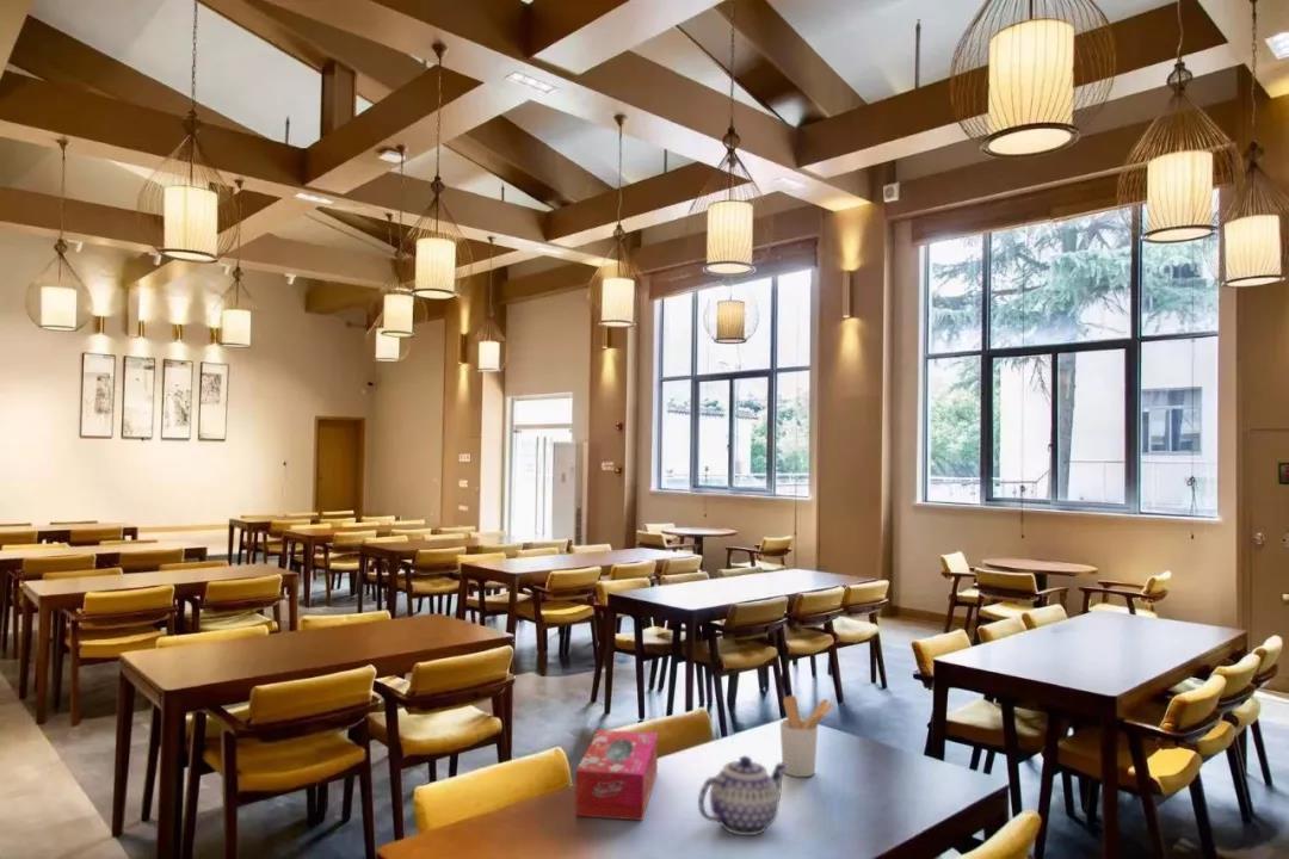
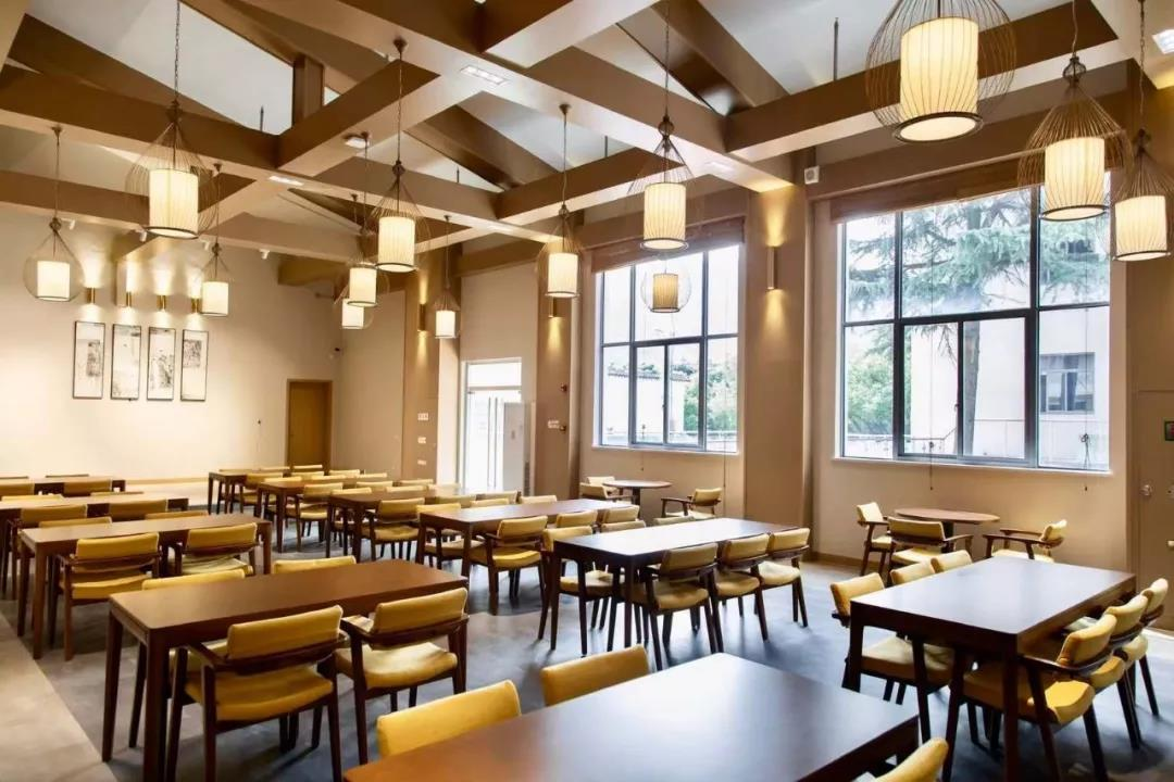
- tissue box (618, 771)
- teapot (744, 790)
- utensil holder (807, 735)
